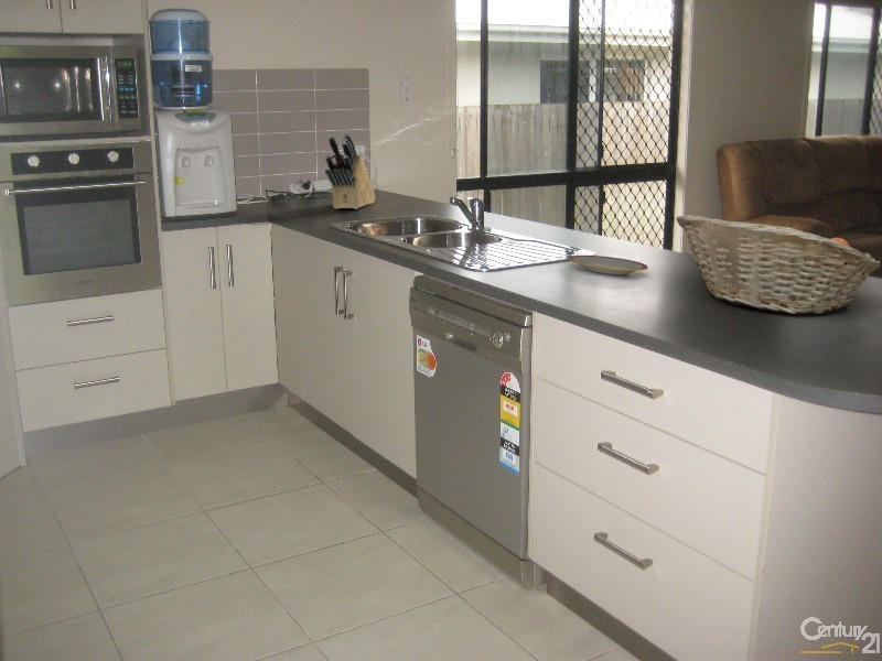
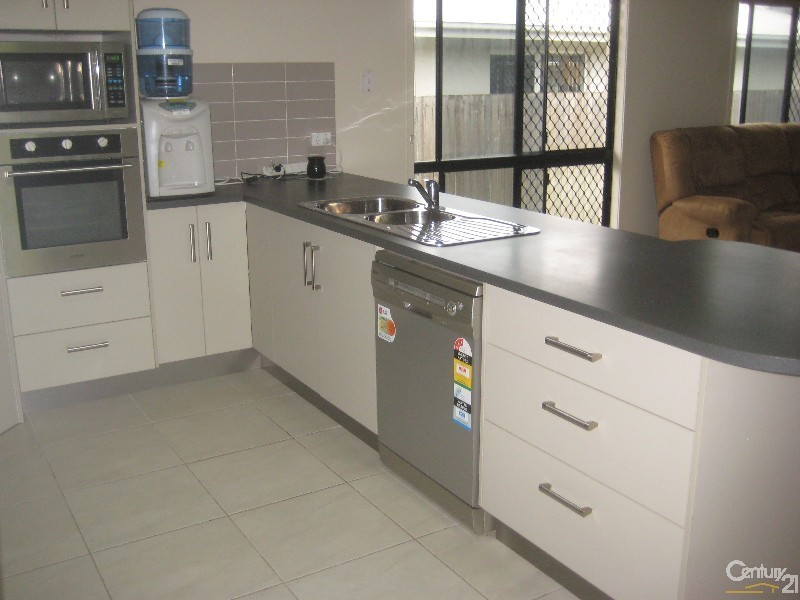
- fruit basket (772, 258)
- knife block (349, 170)
- plate (606, 266)
